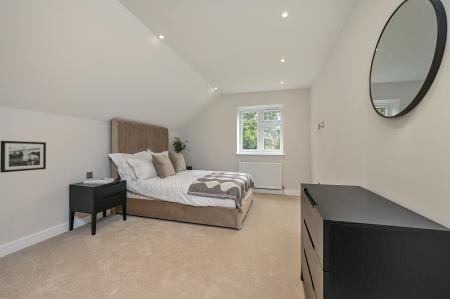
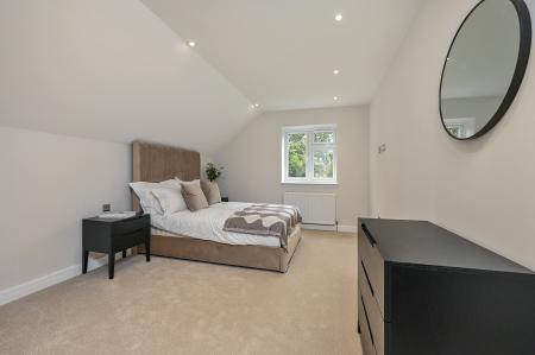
- picture frame (25, 156)
